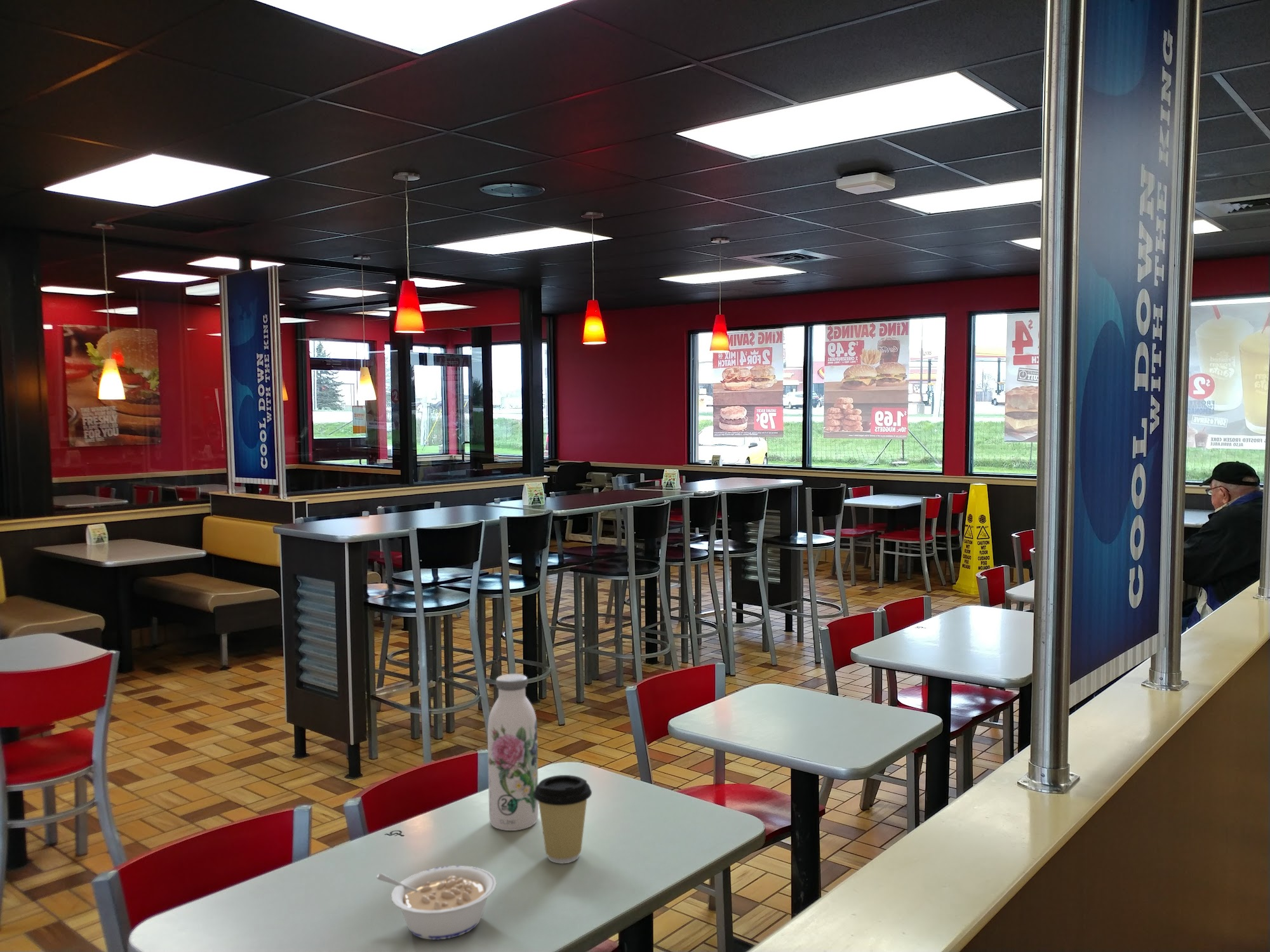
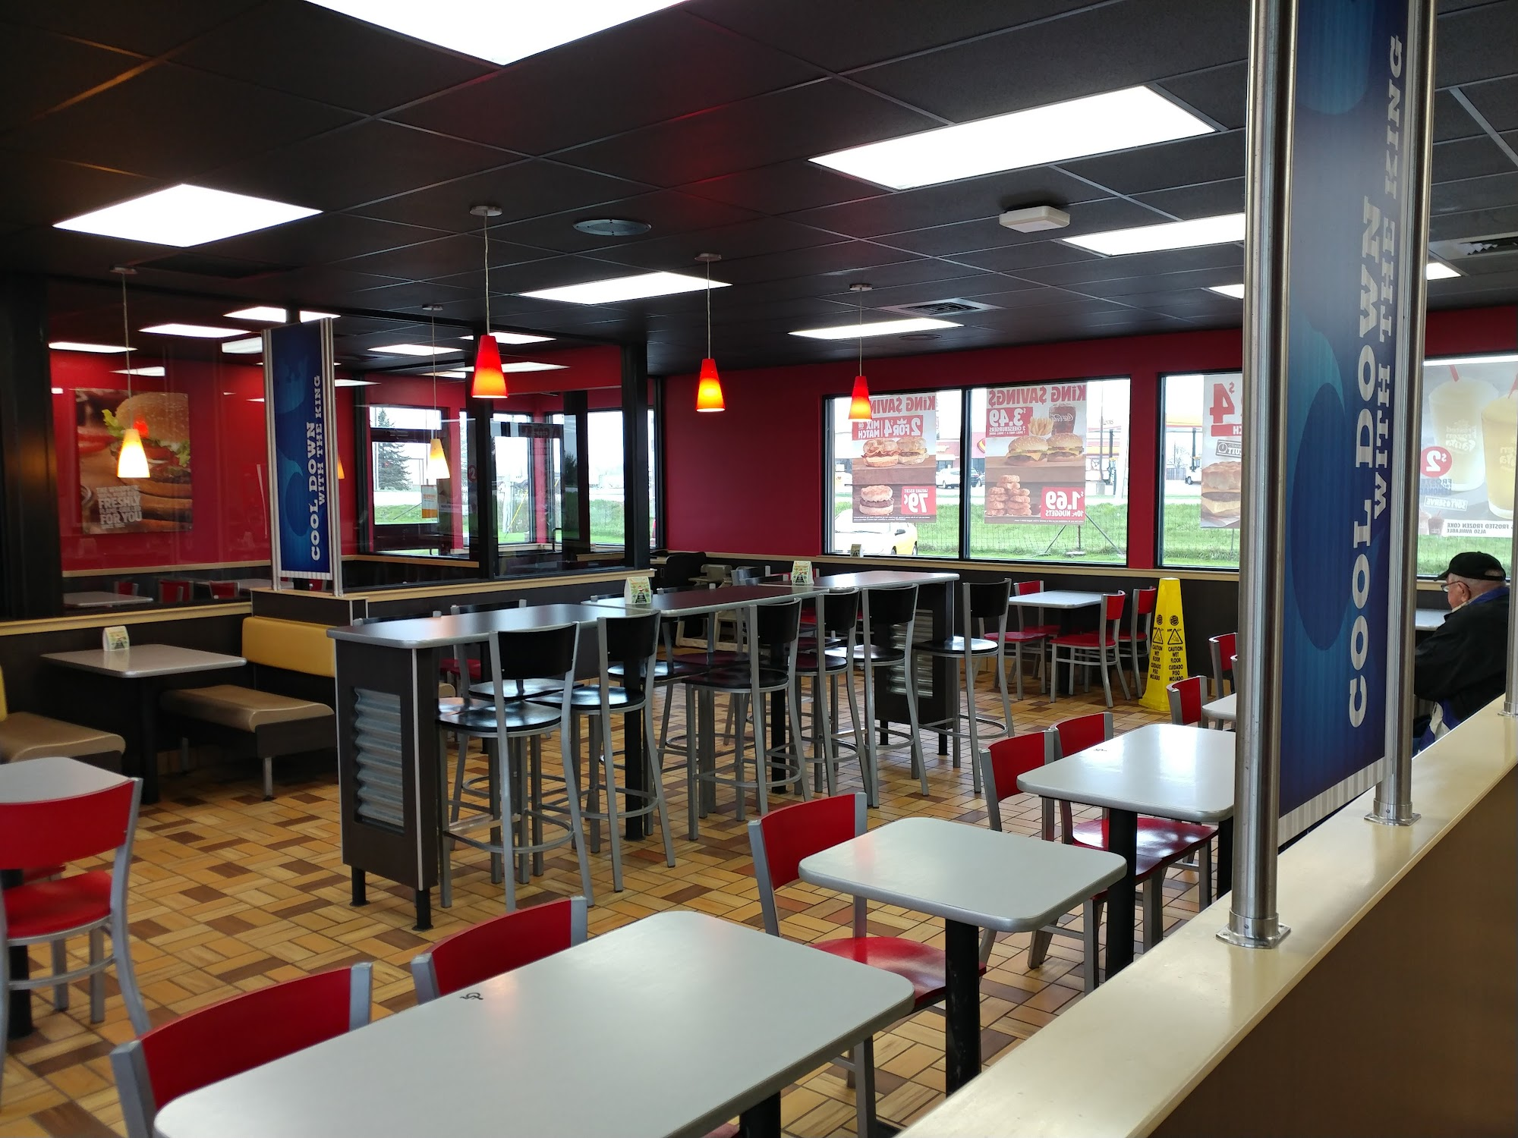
- legume (440, 902)
- water bottle (512, 749)
- coffee cup (563, 818)
